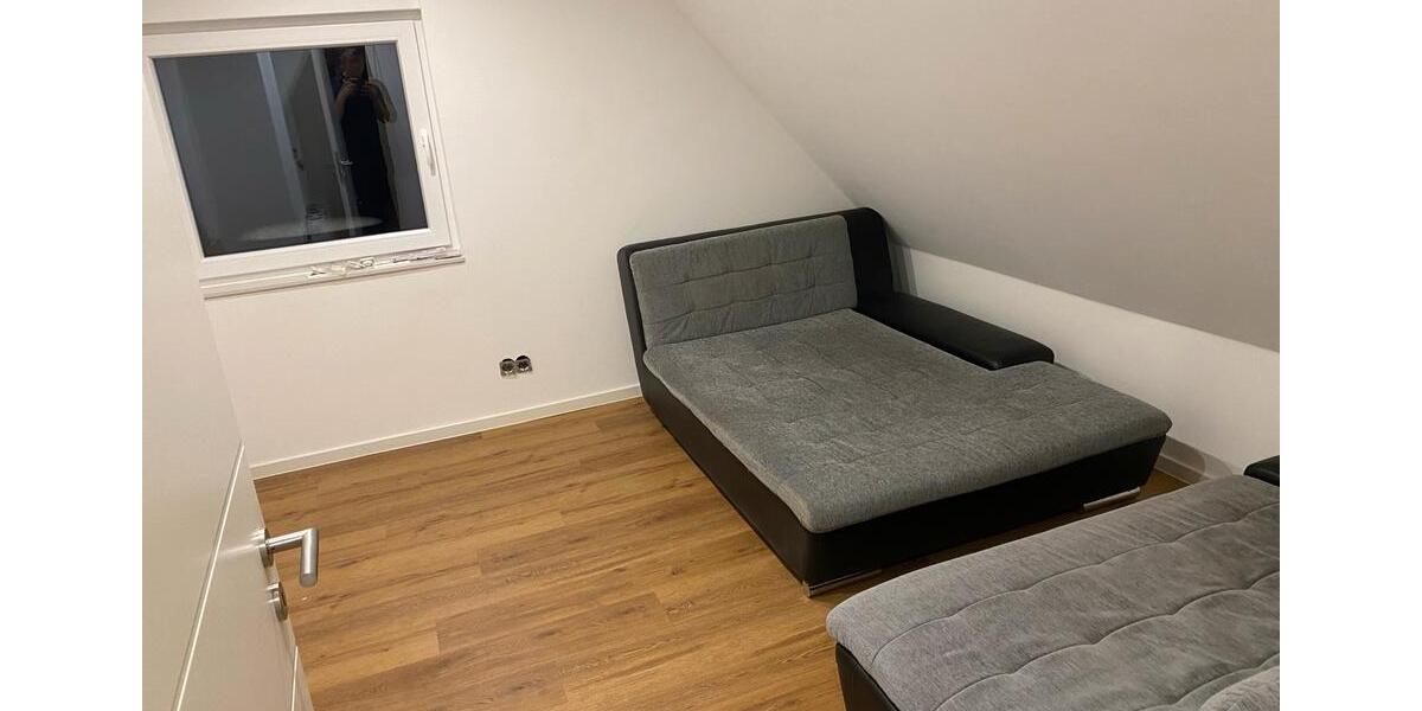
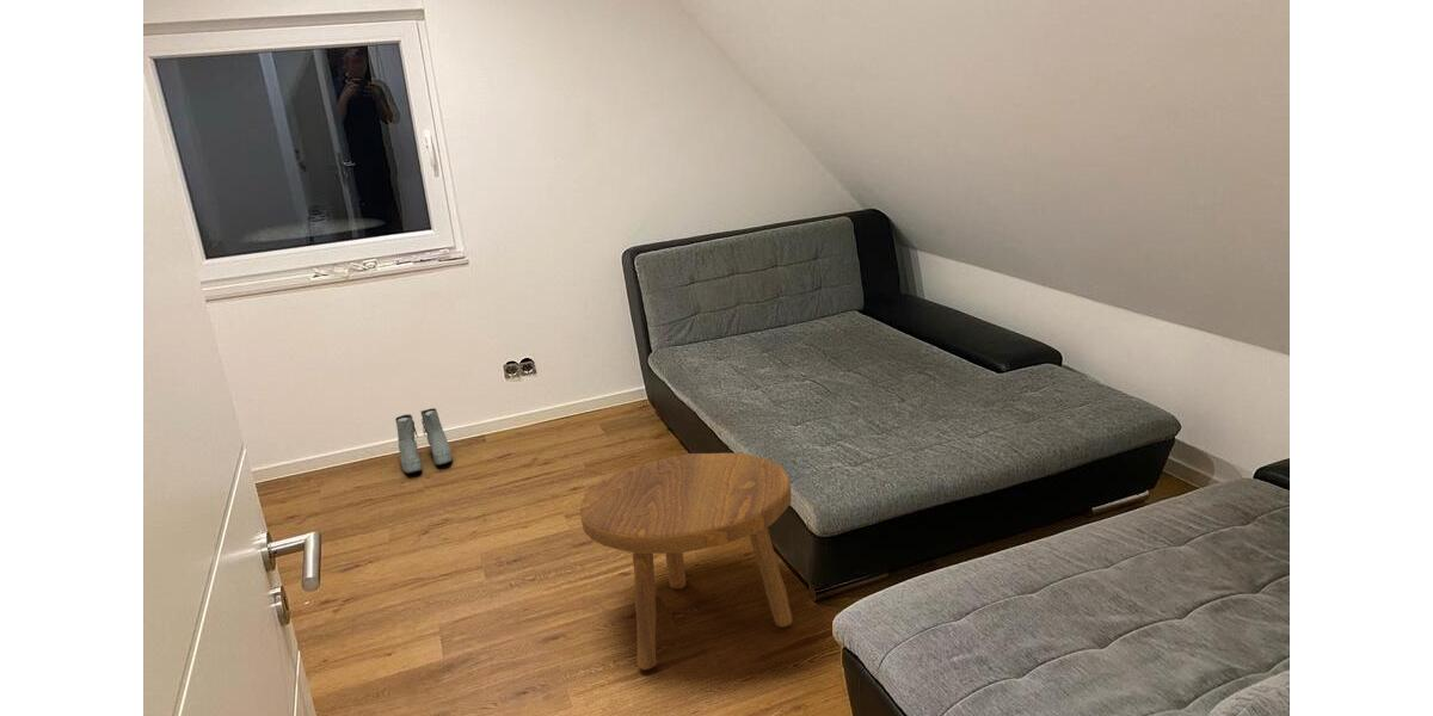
+ boots (425, 437)
+ footstool (693, 550)
